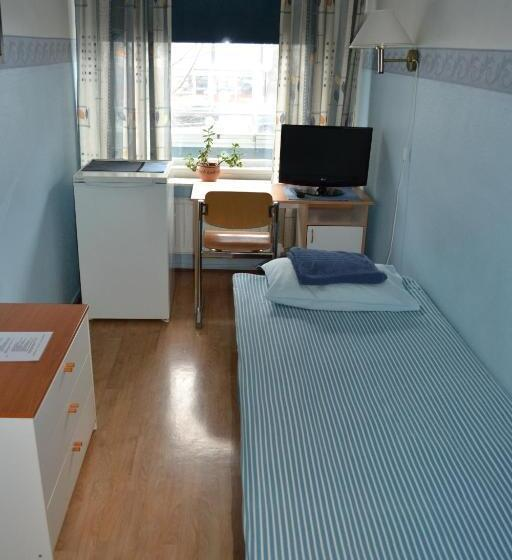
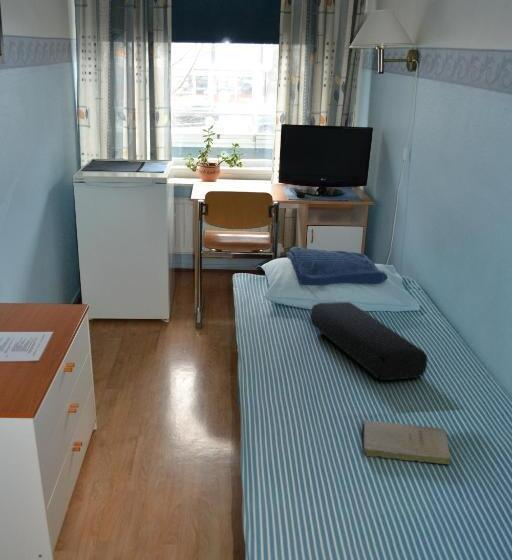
+ book (404, 441)
+ cushion (363, 337)
